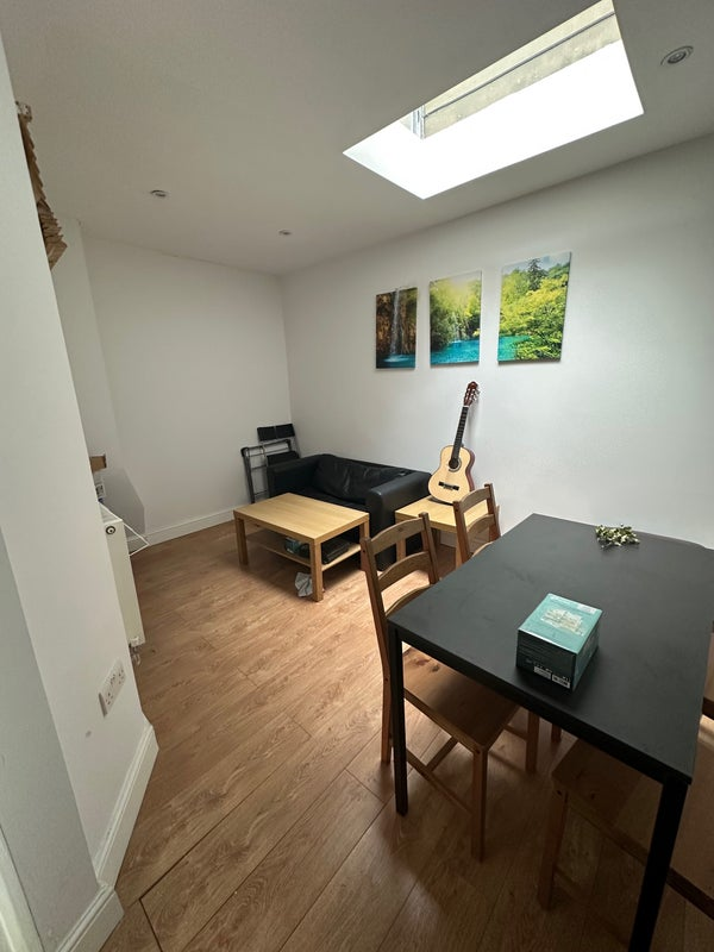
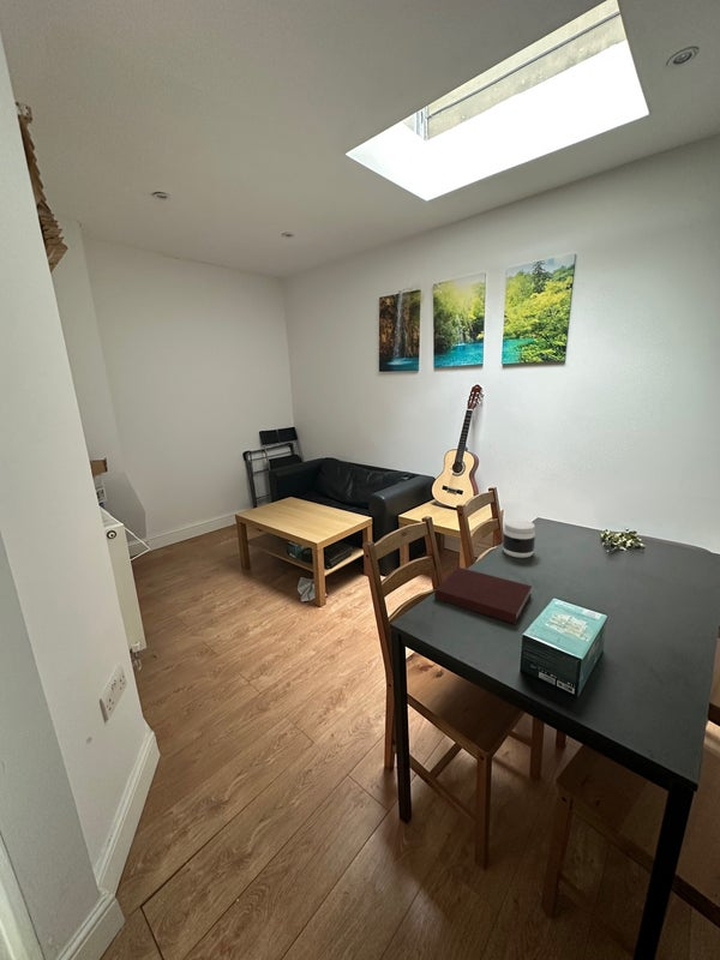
+ notebook (482, 592)
+ jar (518, 538)
